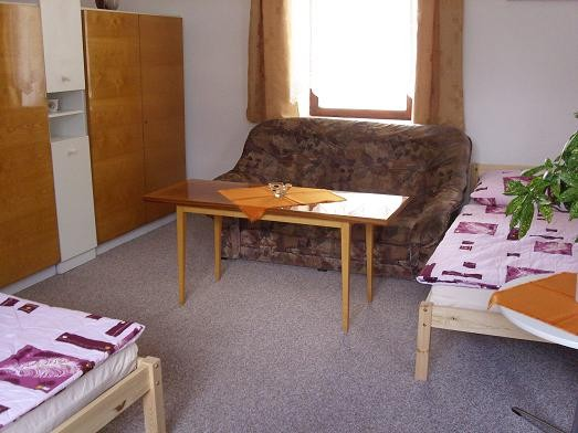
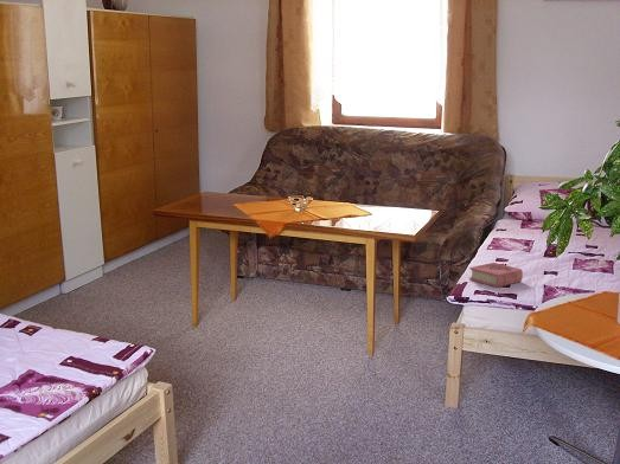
+ book (496, 275)
